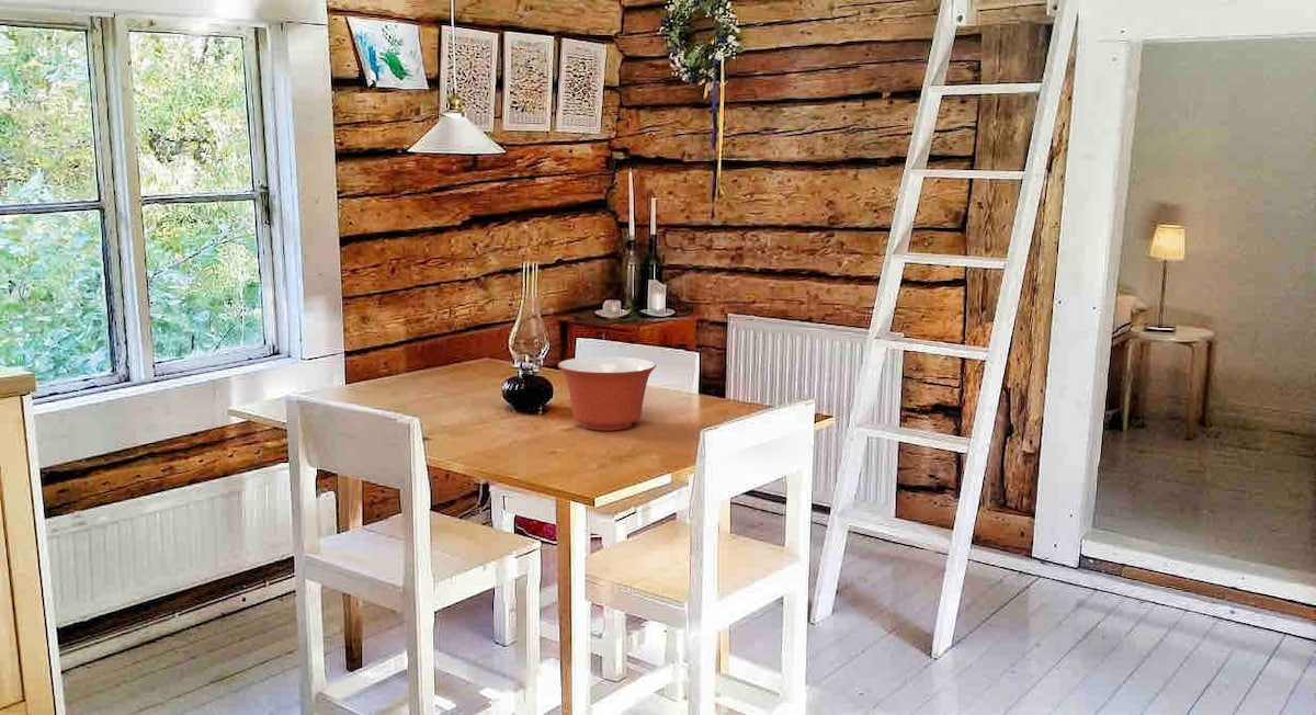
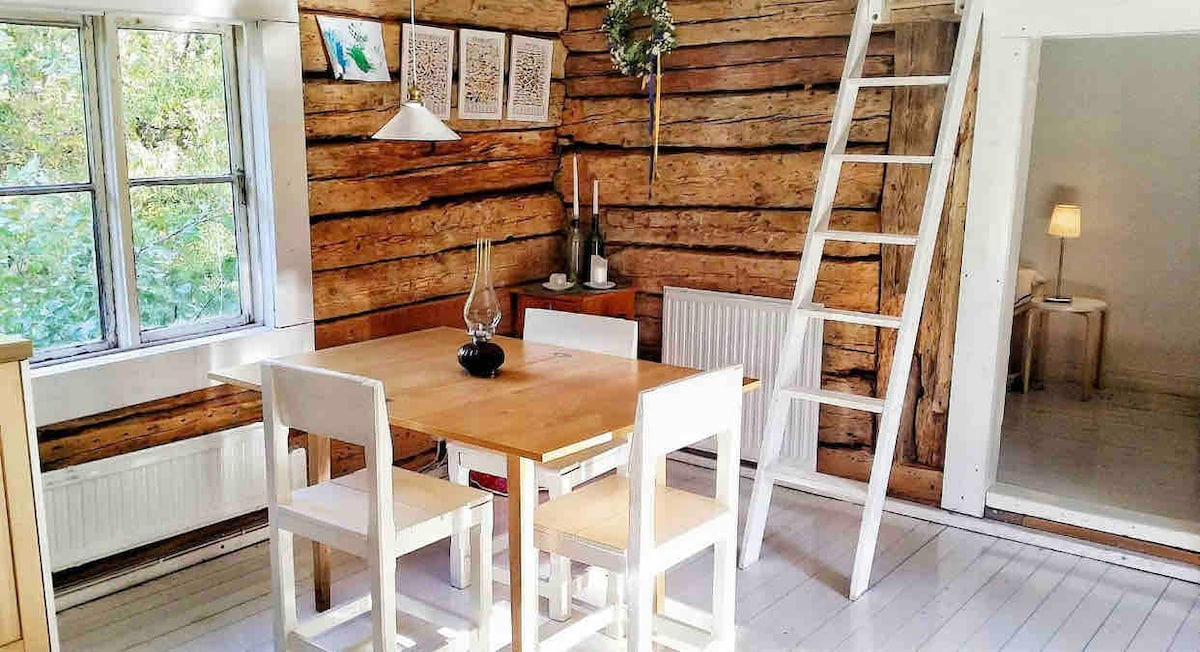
- mixing bowl (606, 394)
